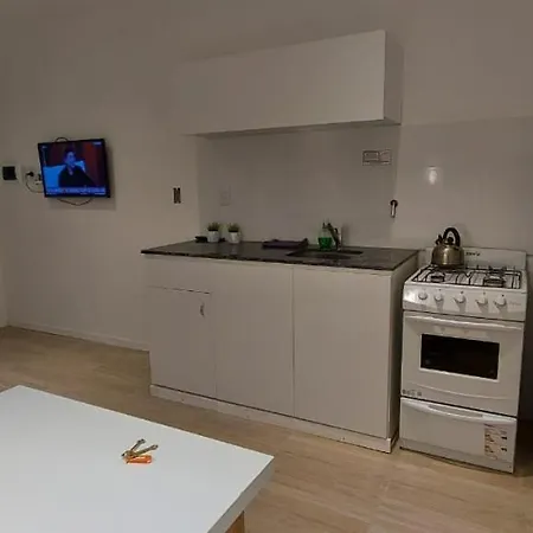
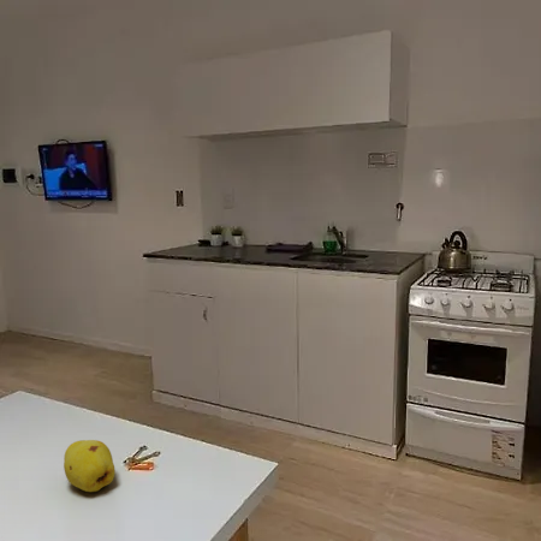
+ fruit (88, 462)
